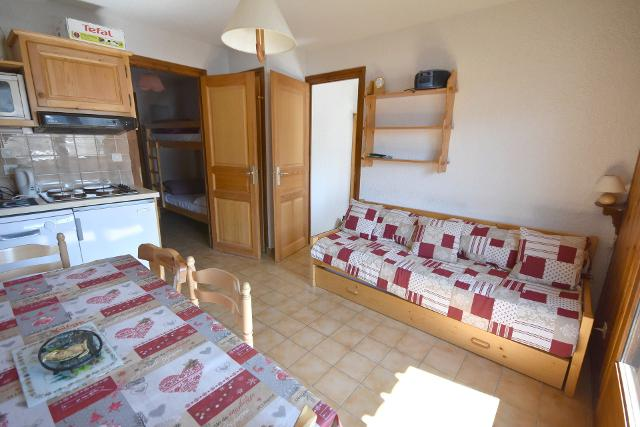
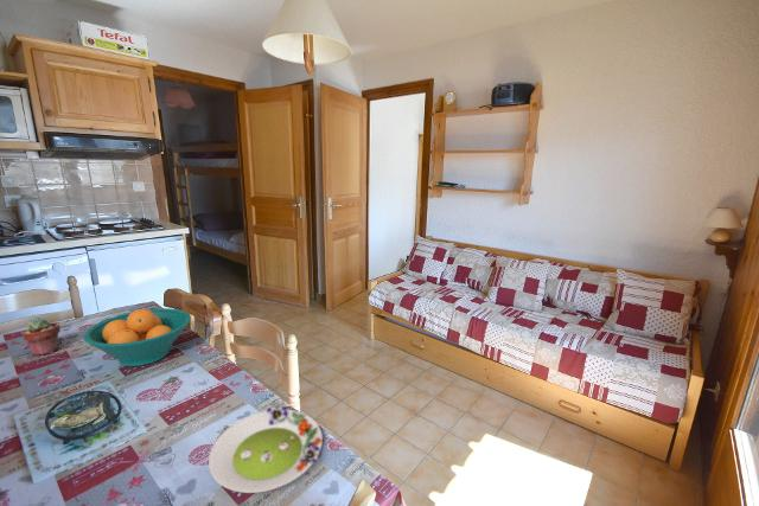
+ potted succulent (42, 334)
+ fruit bowl (141, 333)
+ salad plate (268, 447)
